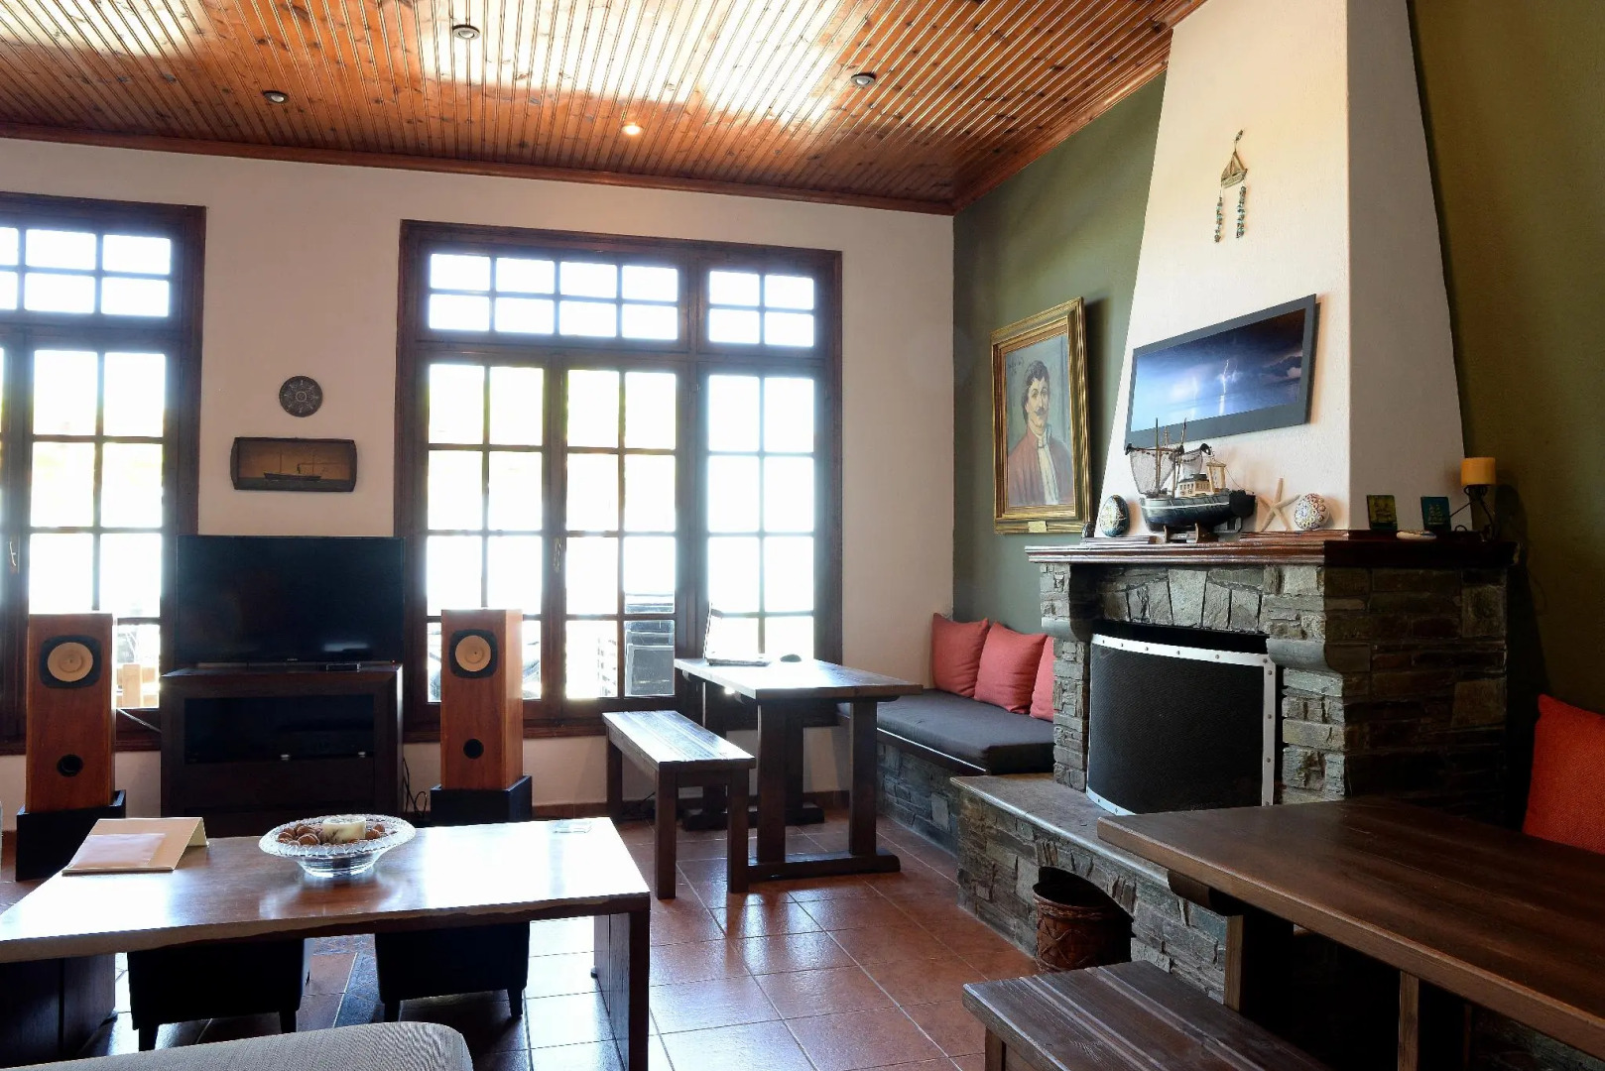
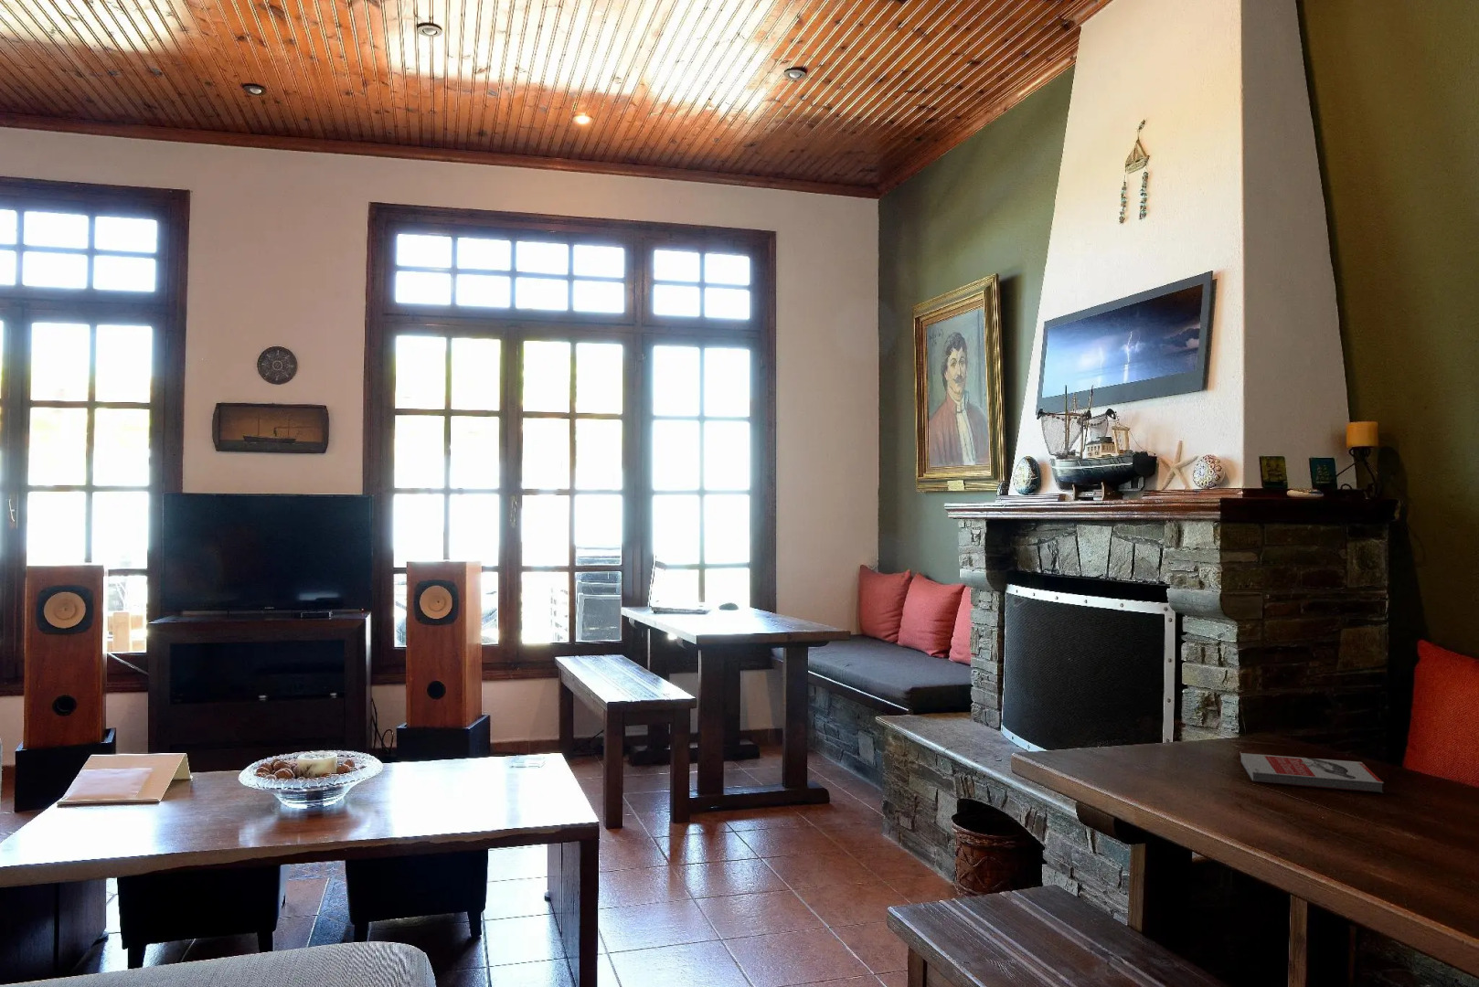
+ book (1307, 771)
